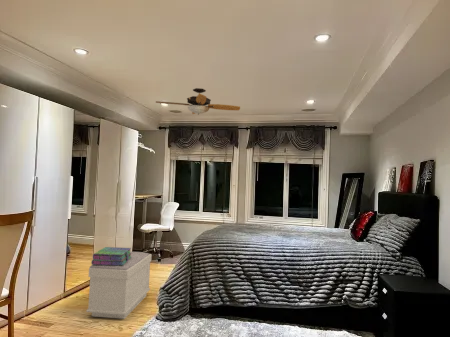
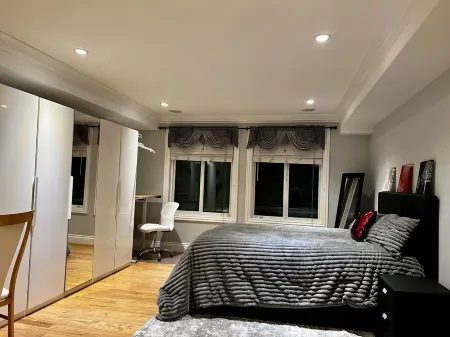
- ceiling fan (198, 102)
- stack of books (112, 255)
- bench (121, 281)
